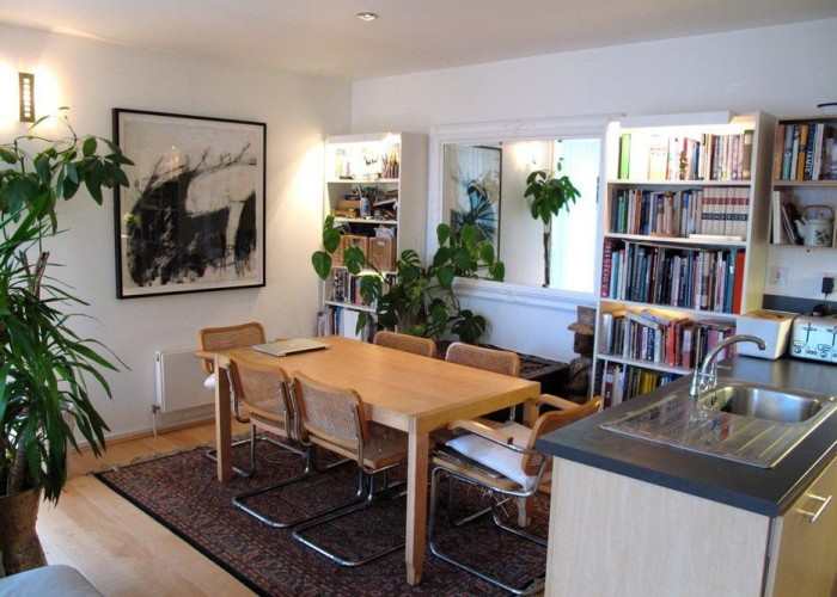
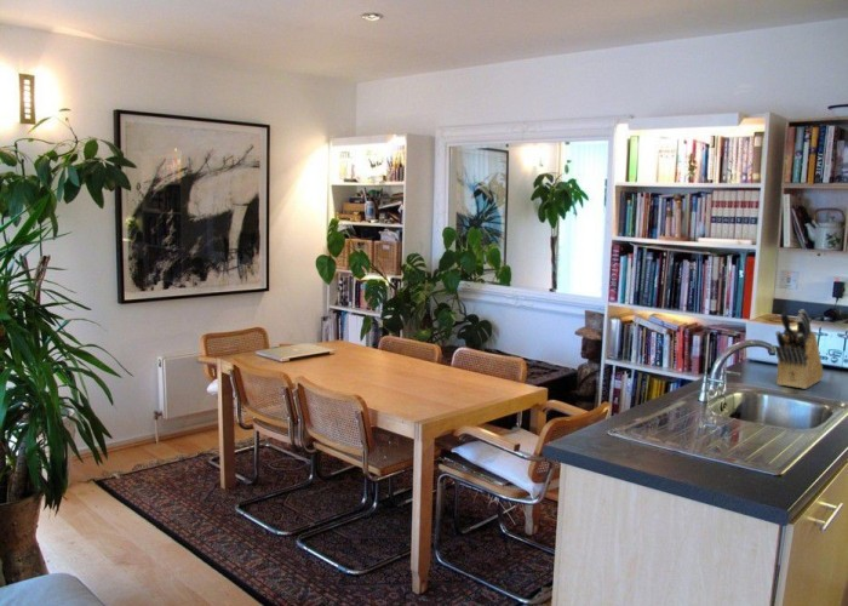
+ knife block (800, 345)
